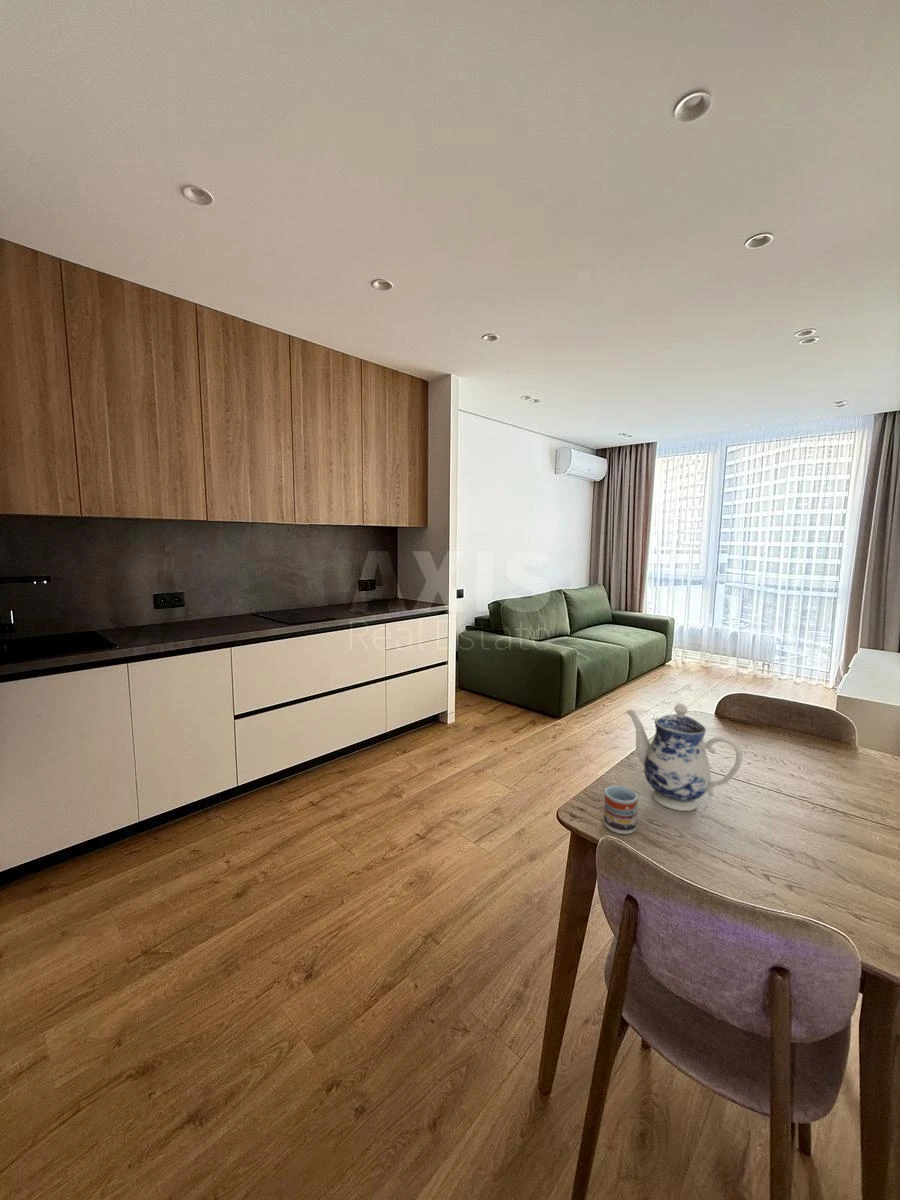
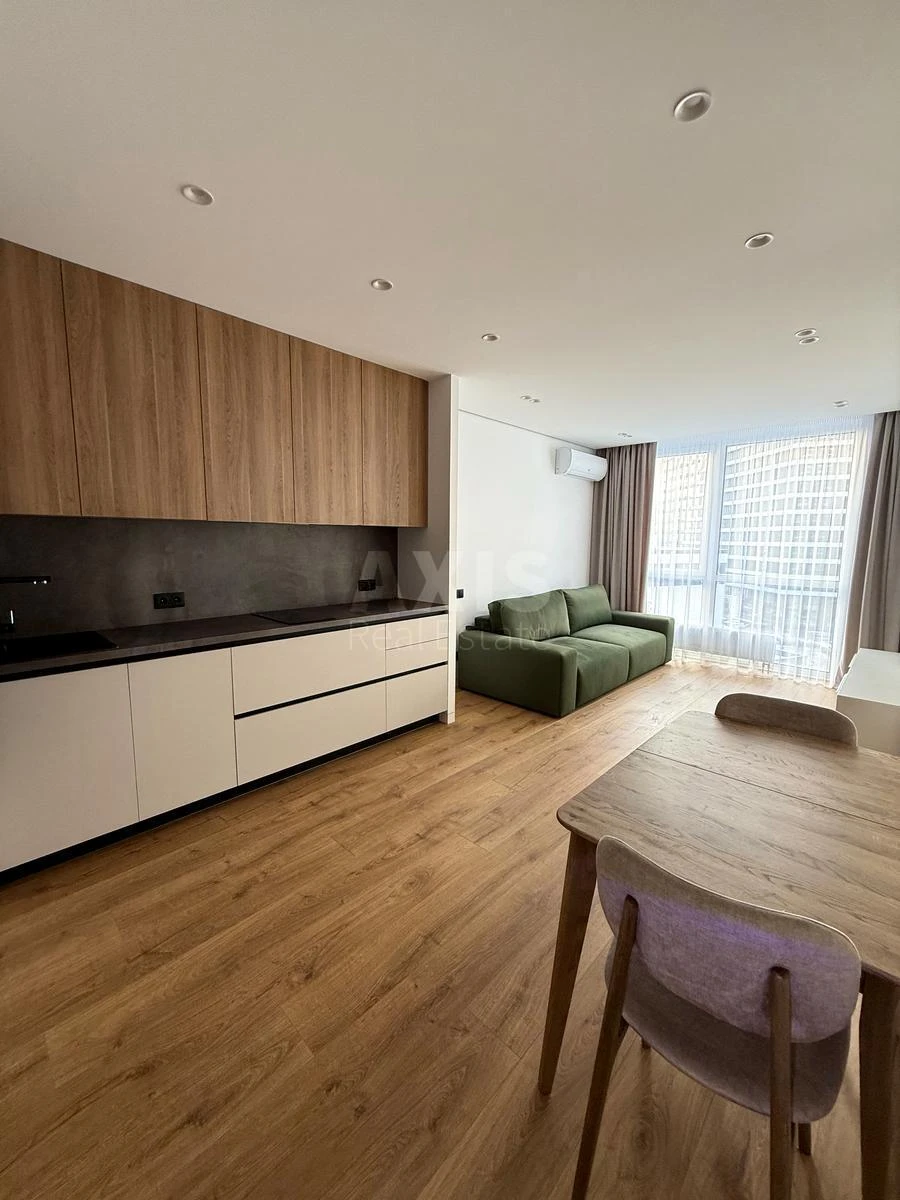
- teapot (677, 752)
- cup (622, 806)
